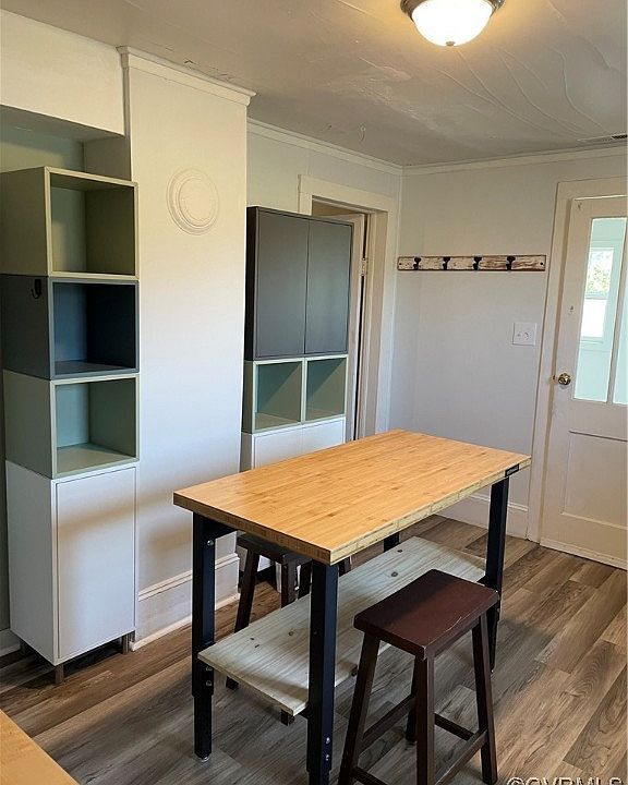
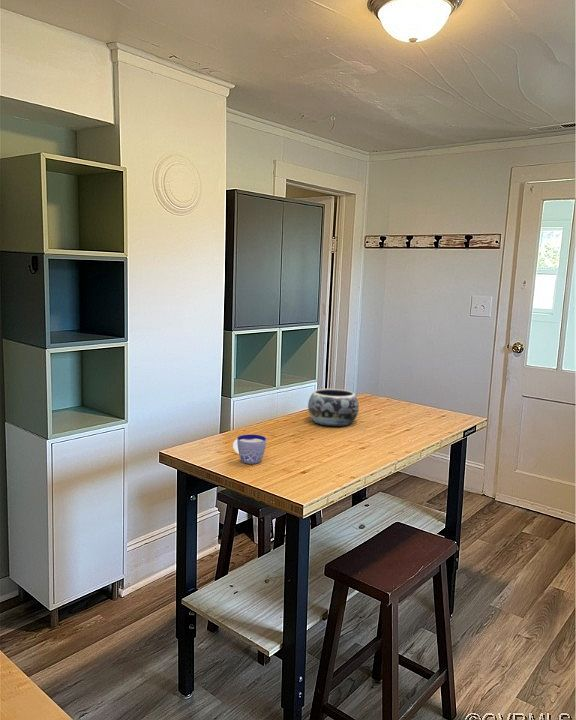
+ decorative bowl (333, 407)
+ cup (247, 448)
